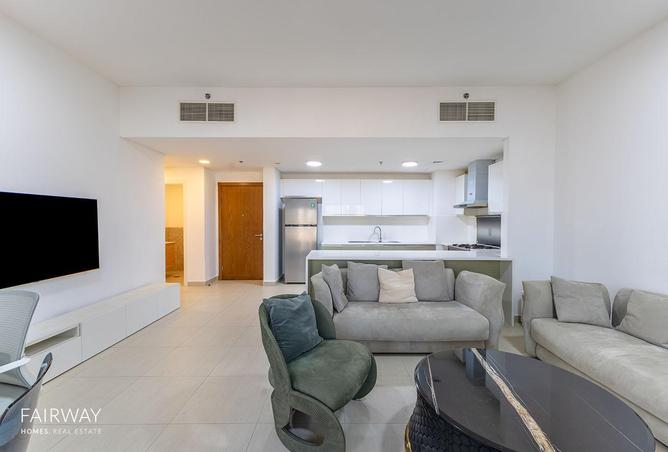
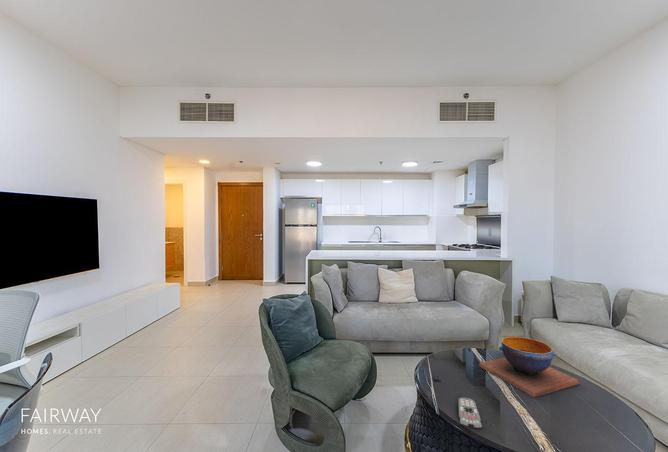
+ decorative bowl (526, 359)
+ remote control (468, 411)
